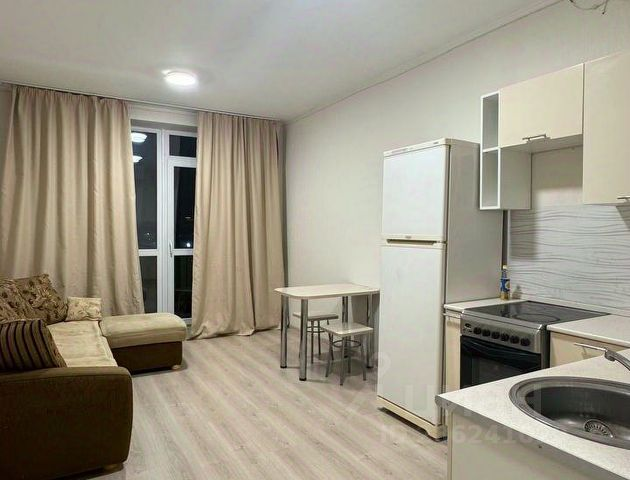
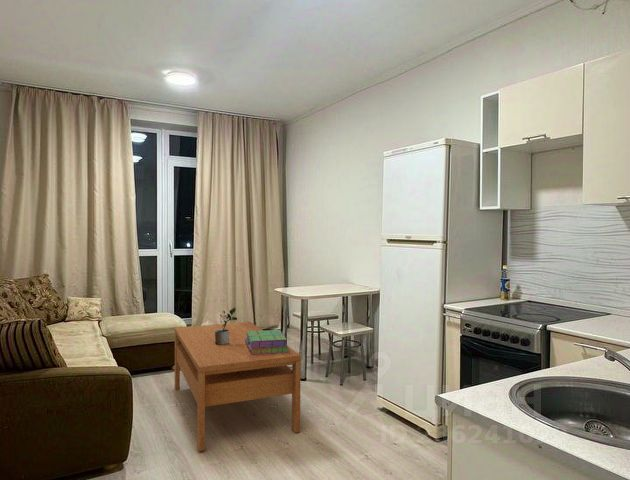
+ coffee table (229, 373)
+ potted plant (225, 325)
+ stack of books (266, 341)
